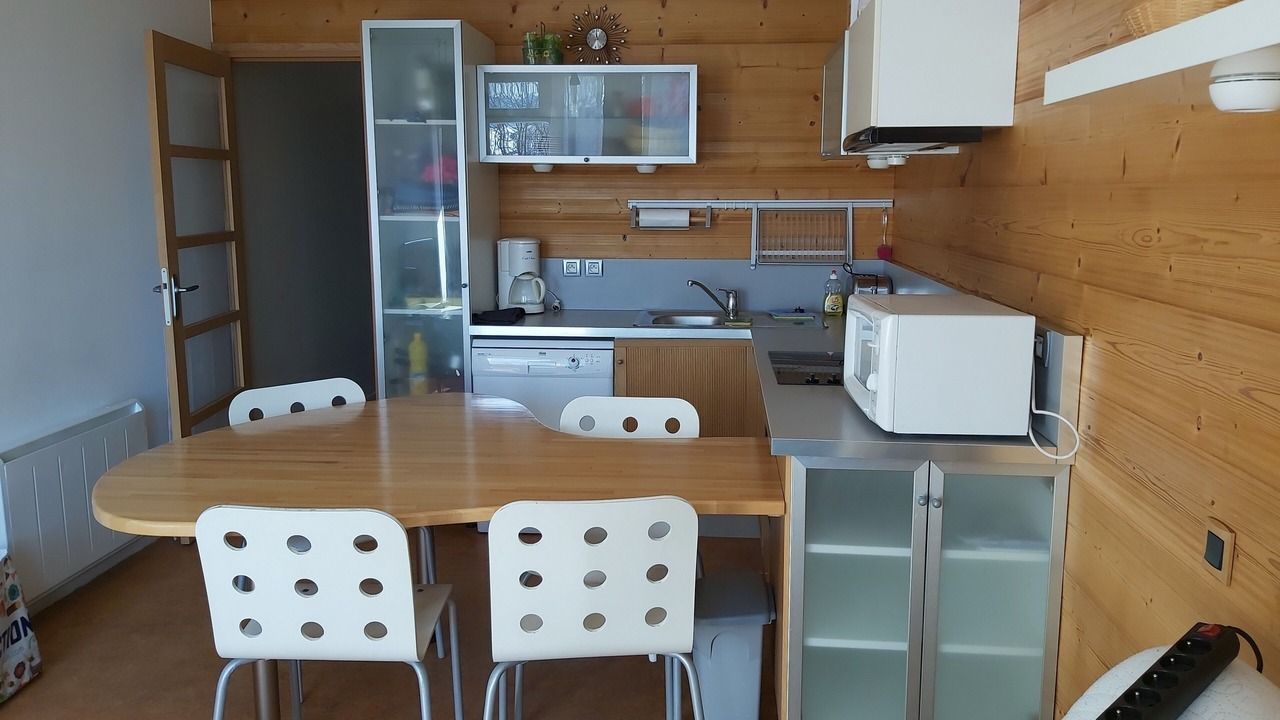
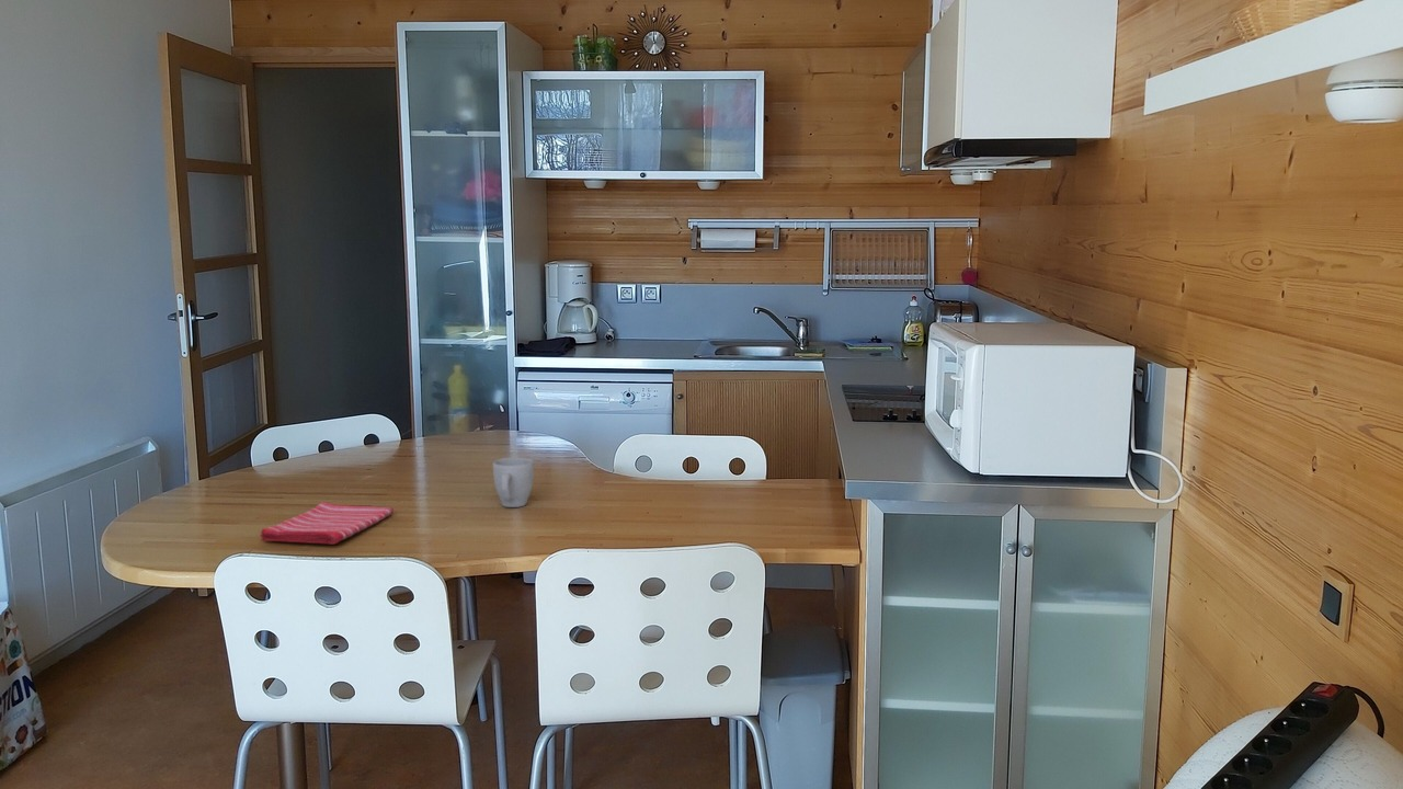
+ dish towel (329, 522)
+ mug (512, 484)
